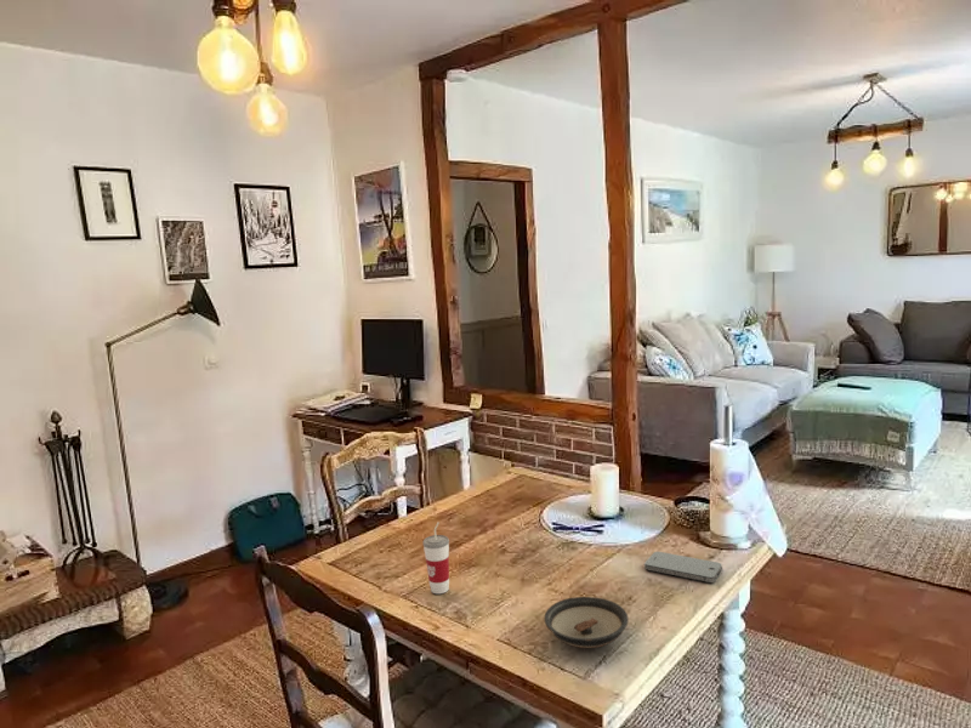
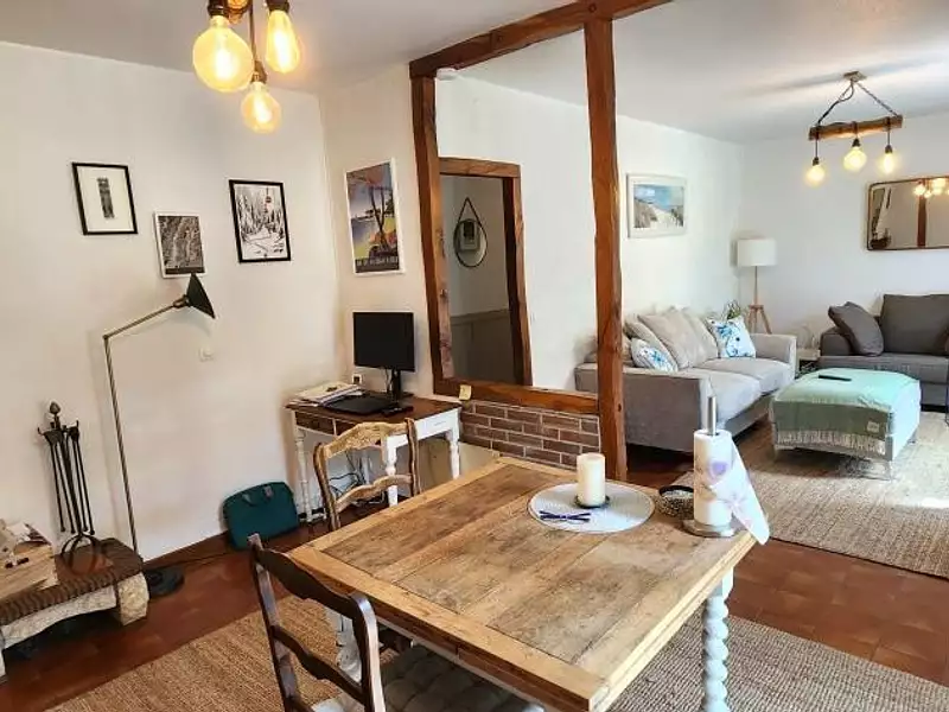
- saucer (586, 626)
- smartphone (682, 565)
- cup (437, 556)
